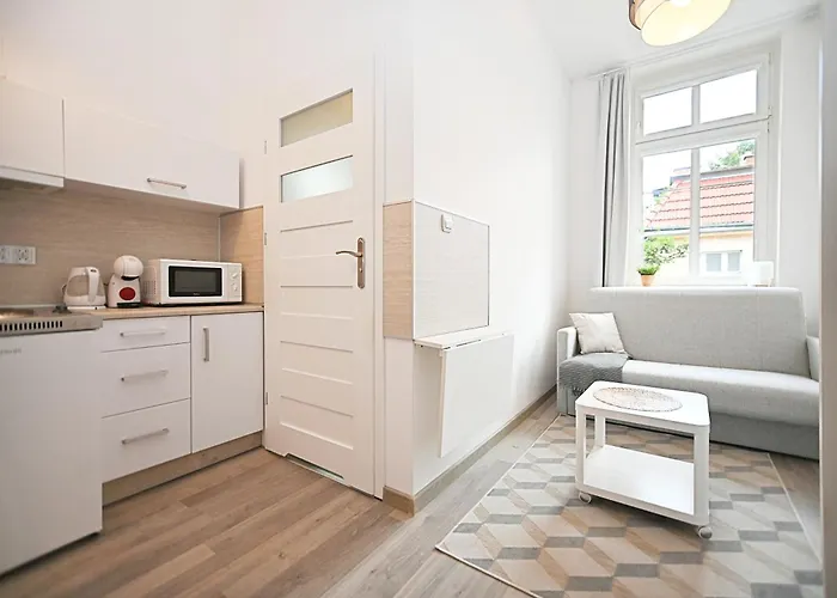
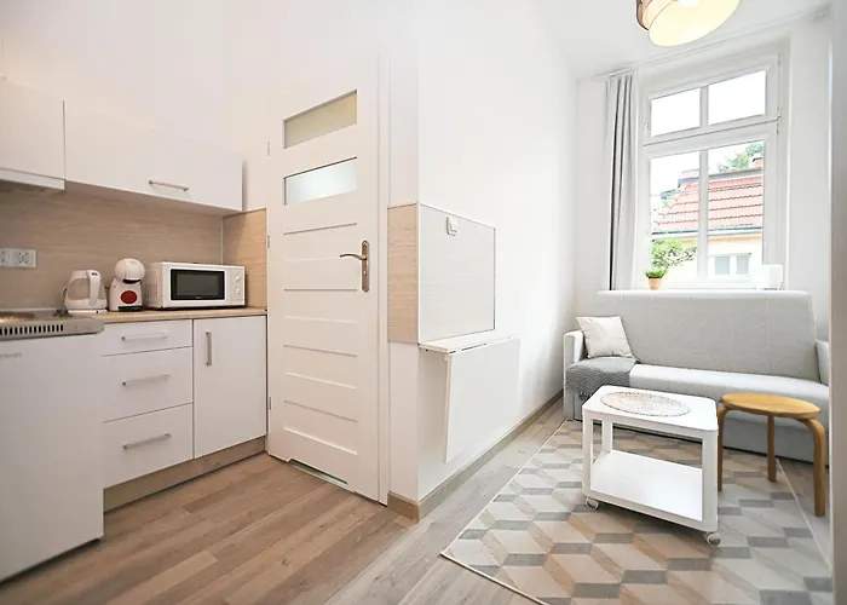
+ stool (771, 448)
